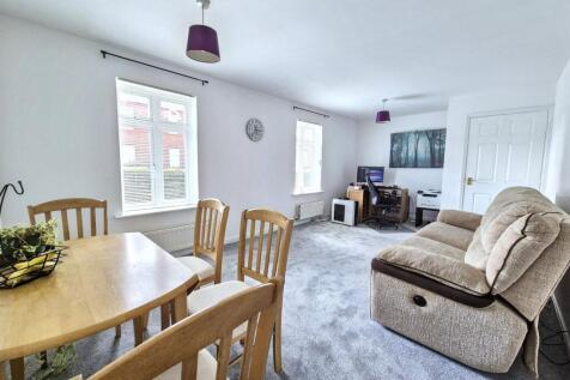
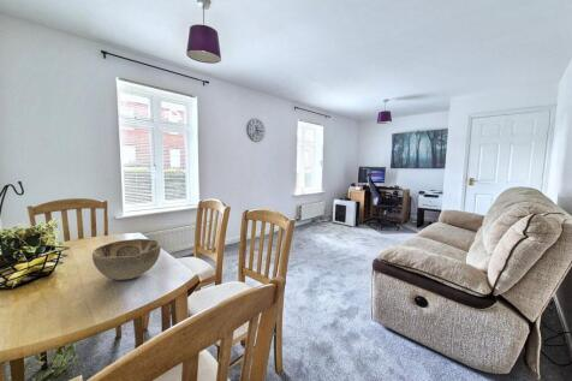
+ decorative bowl (129, 261)
